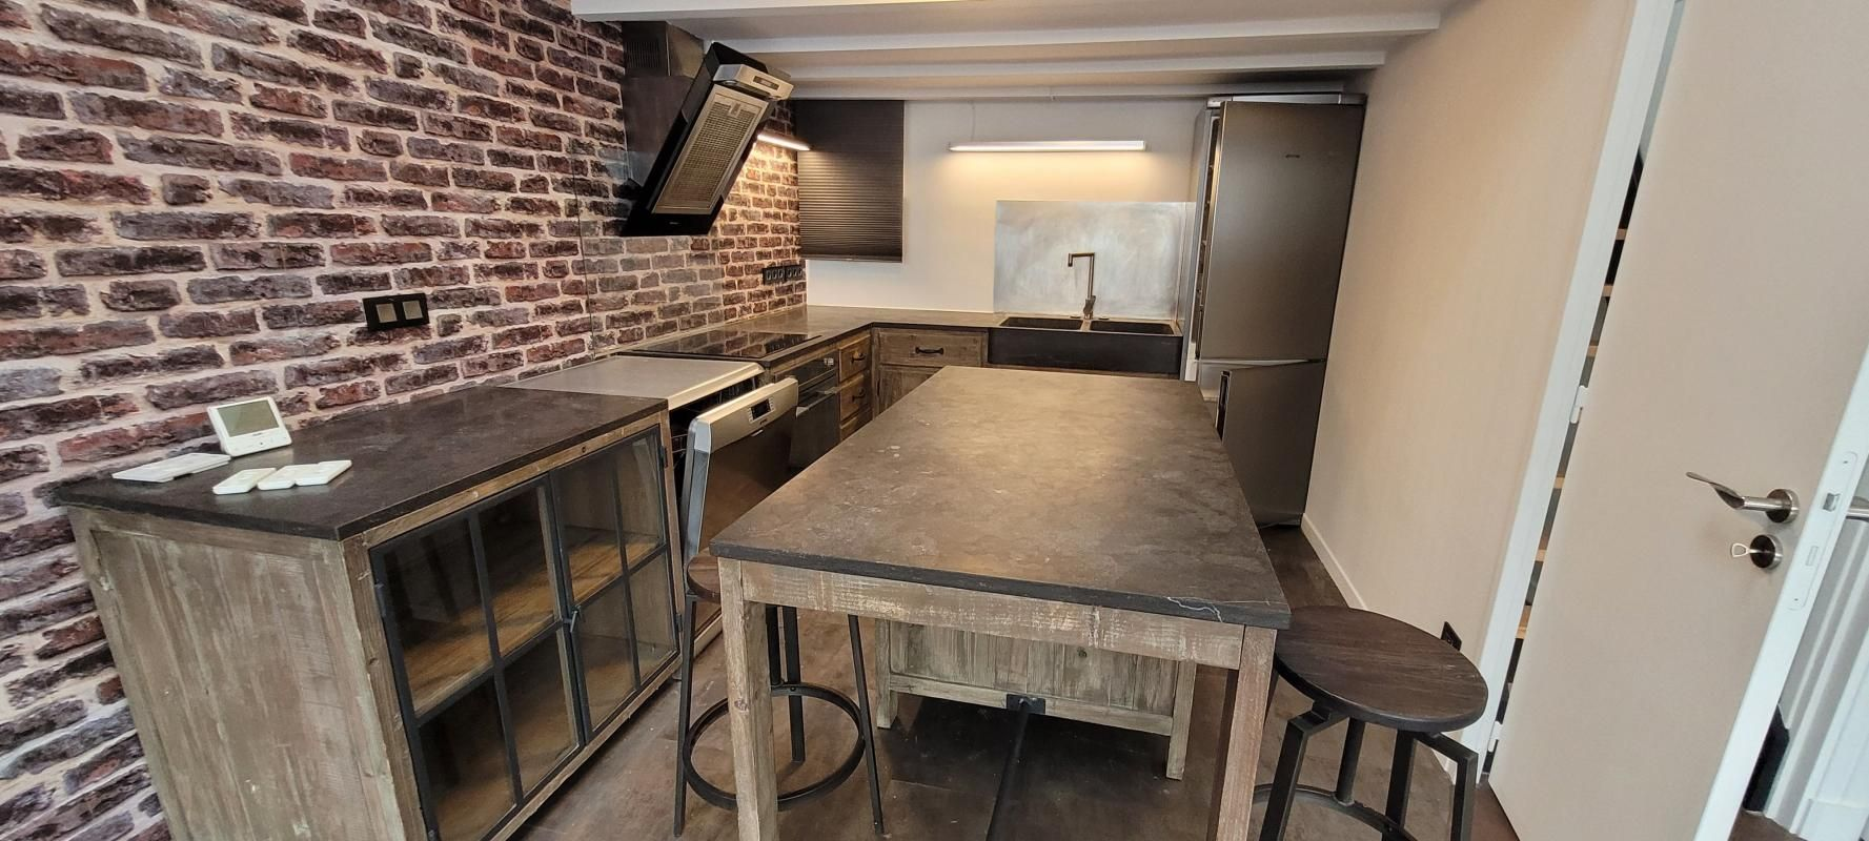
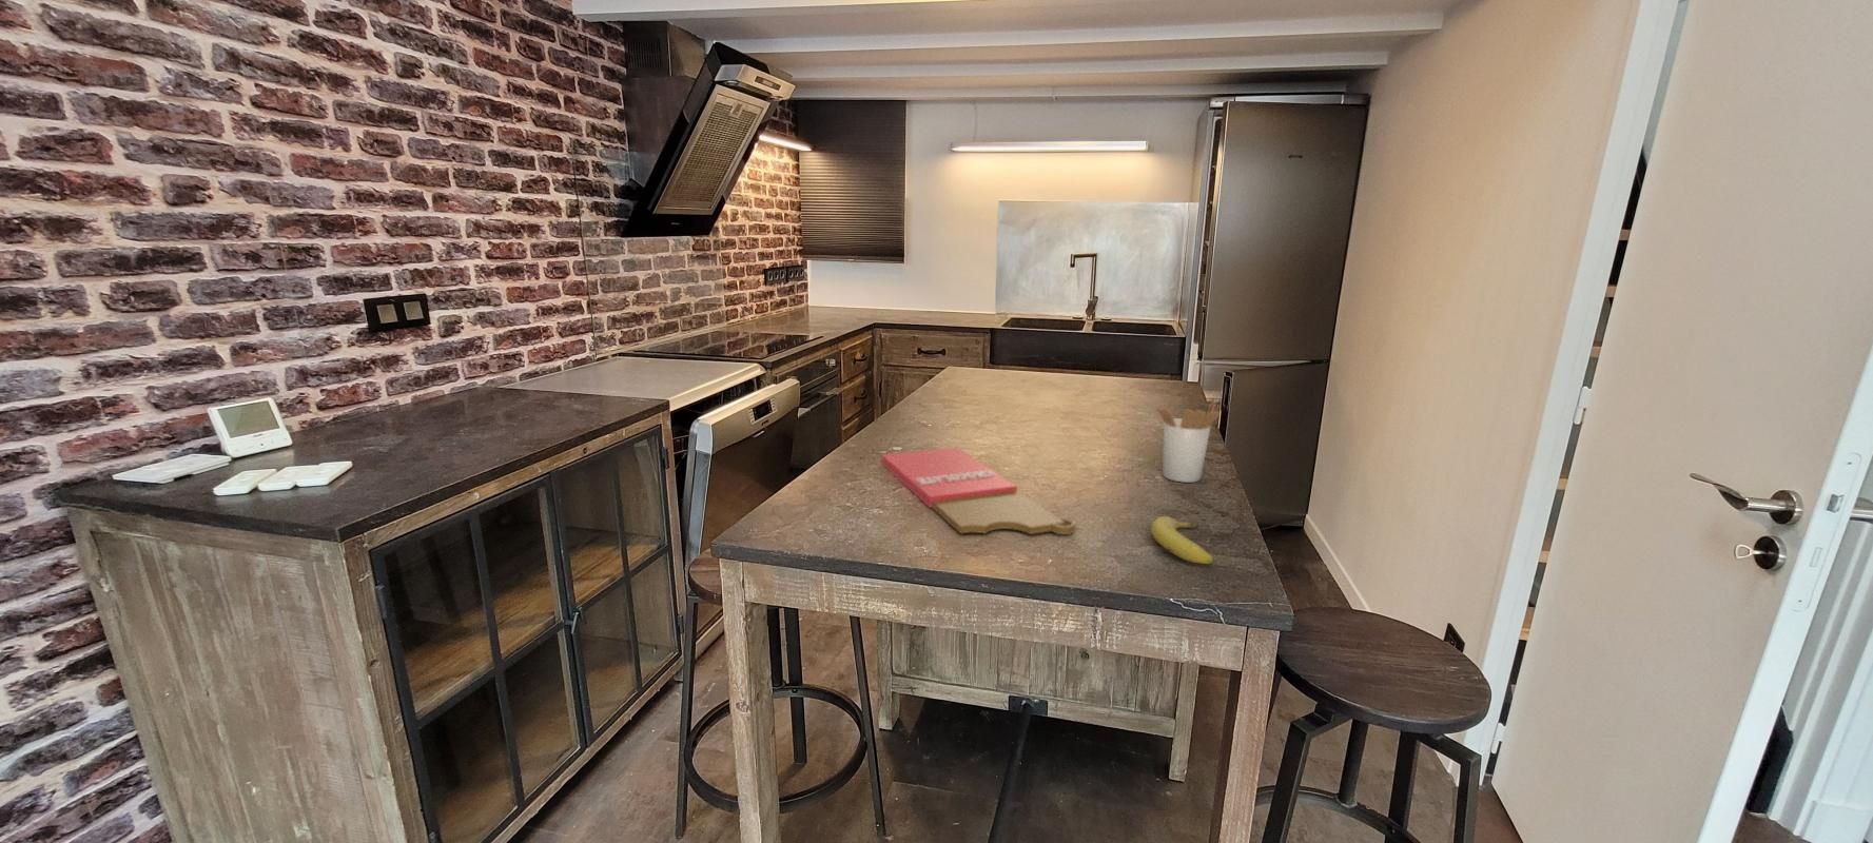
+ utensil holder (1189, 441)
+ fruit (1179, 534)
+ cutting board (968, 487)
